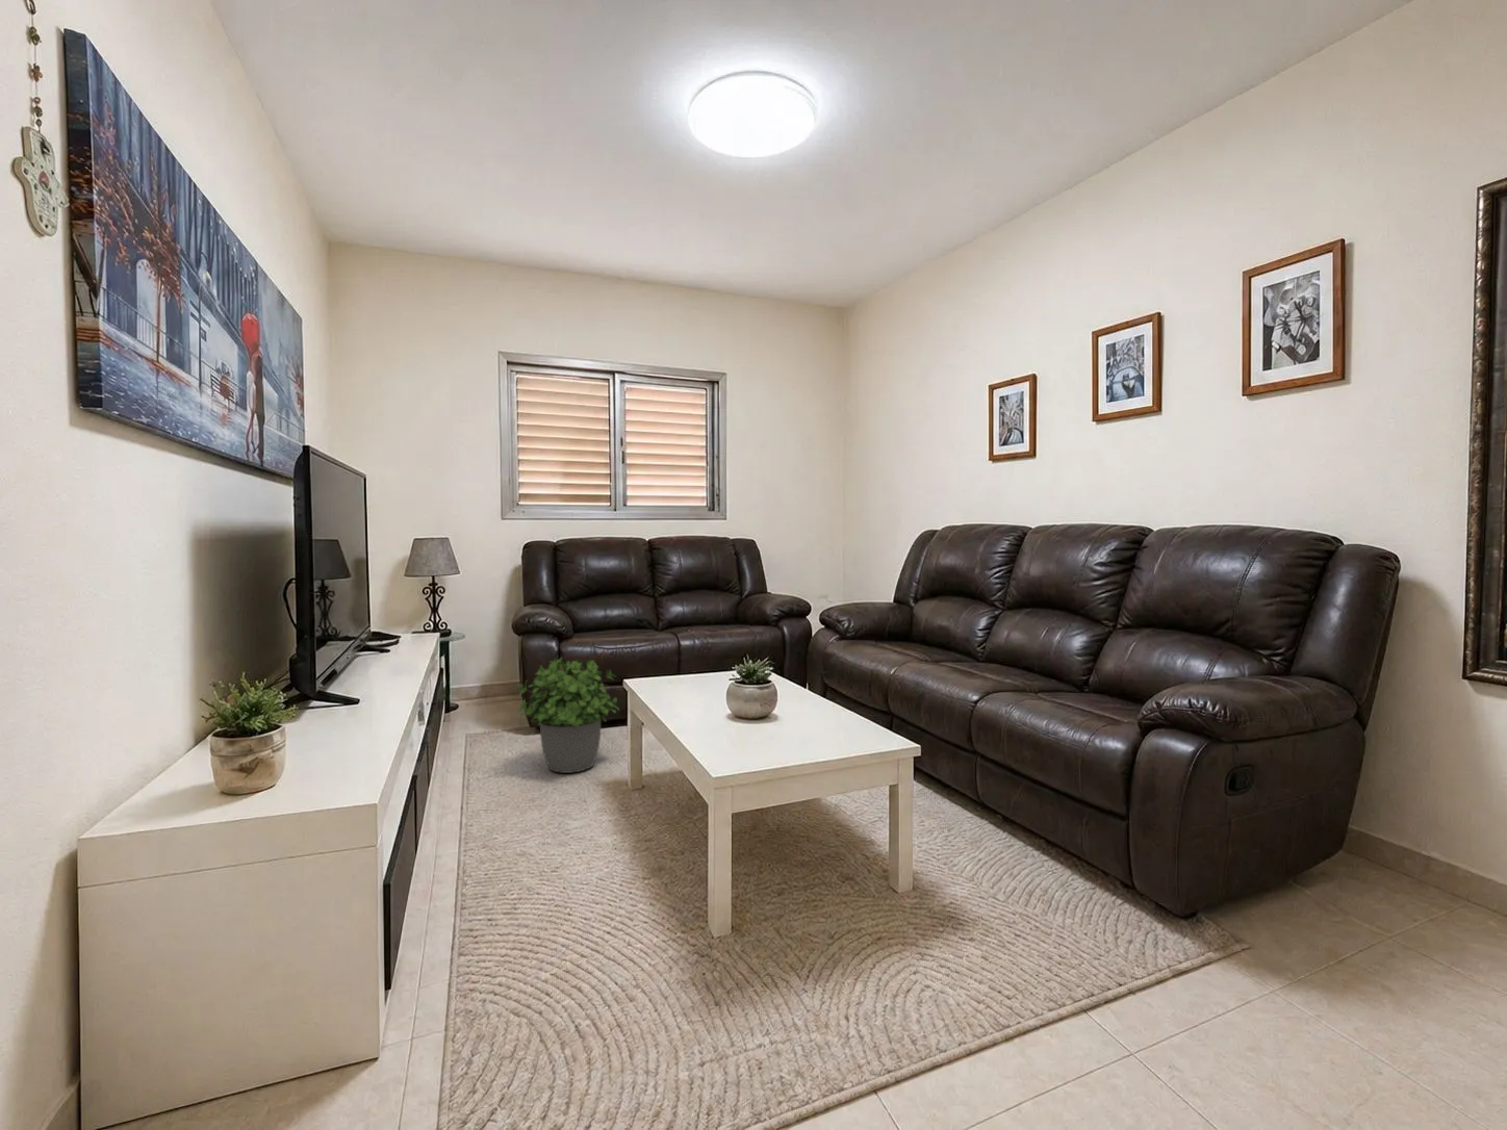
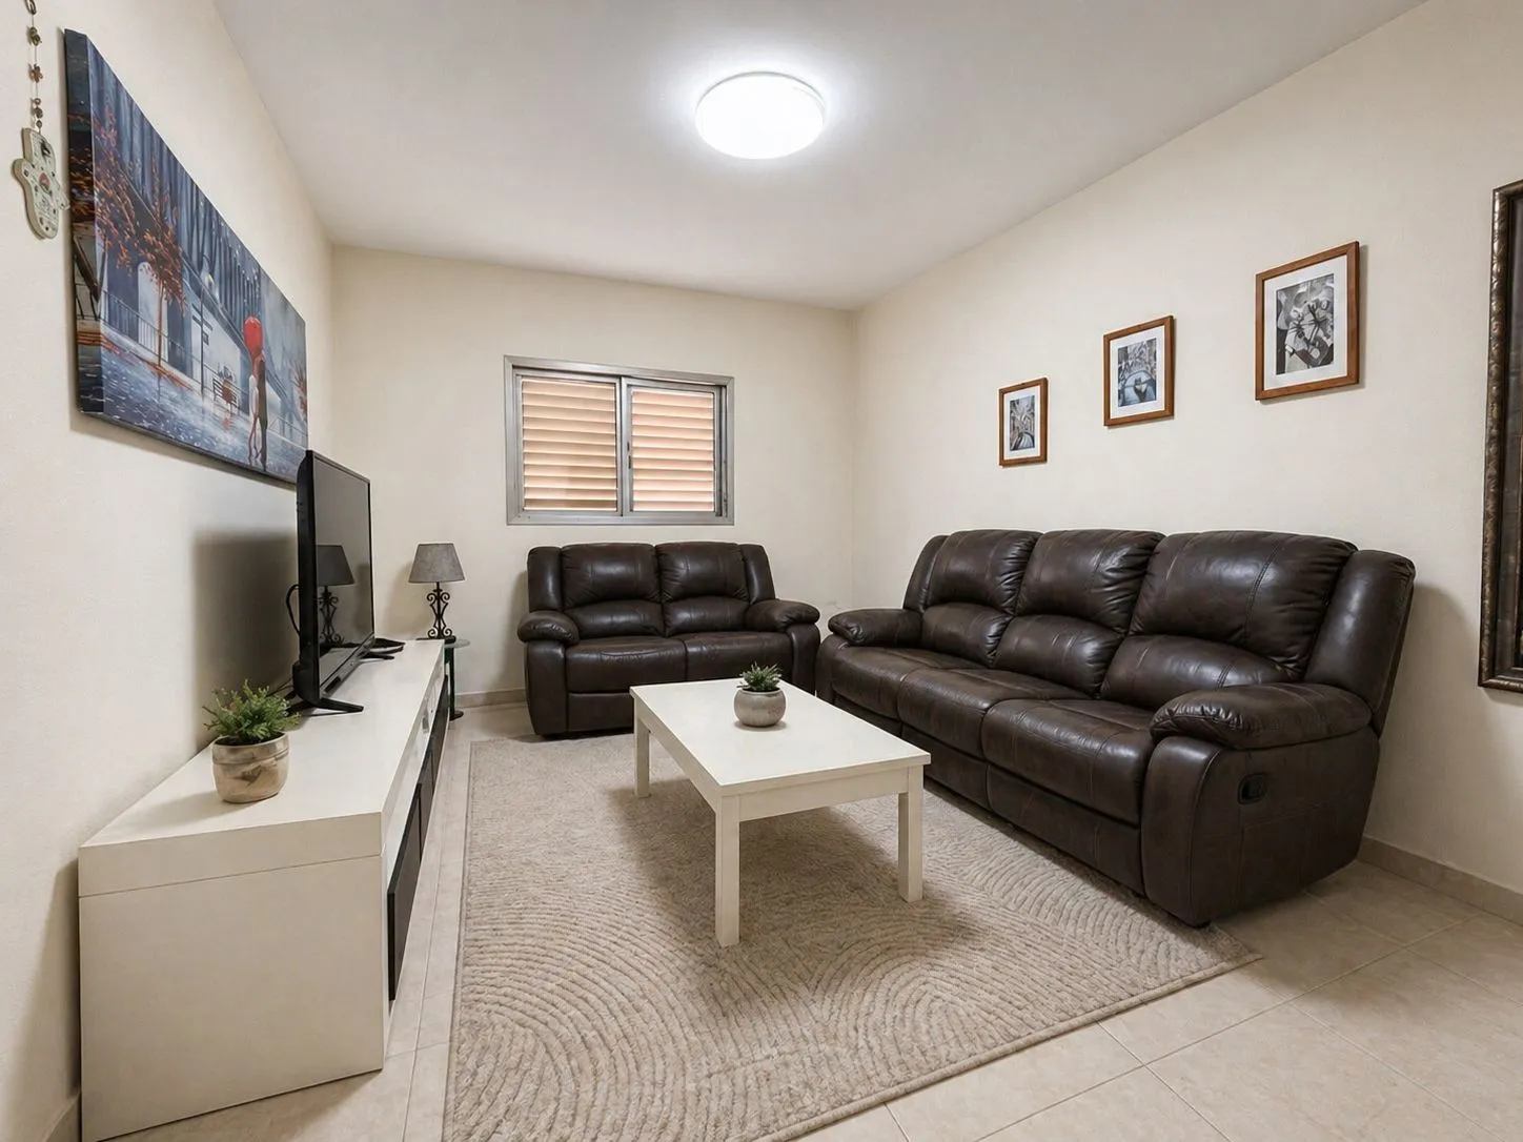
- potted plant (568, 711)
